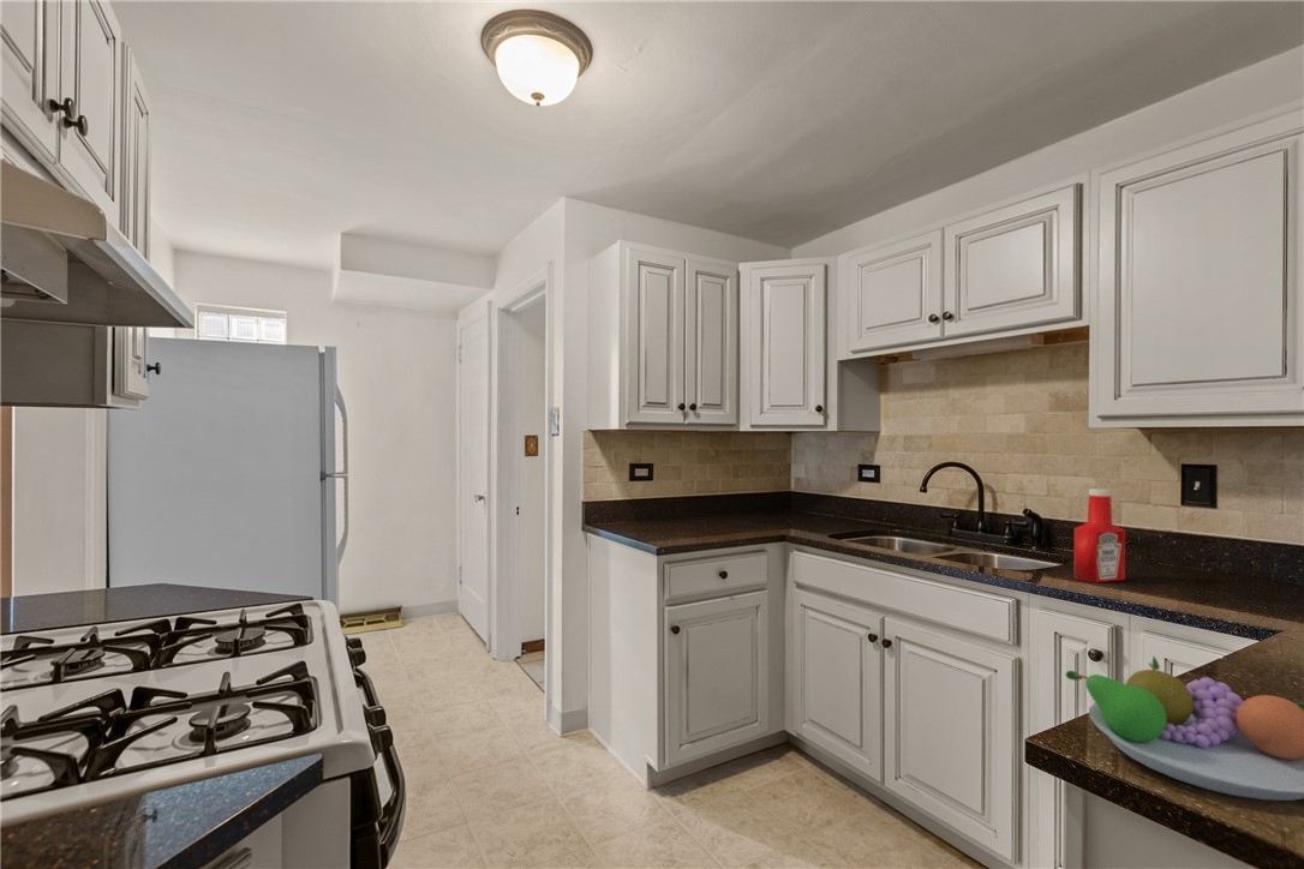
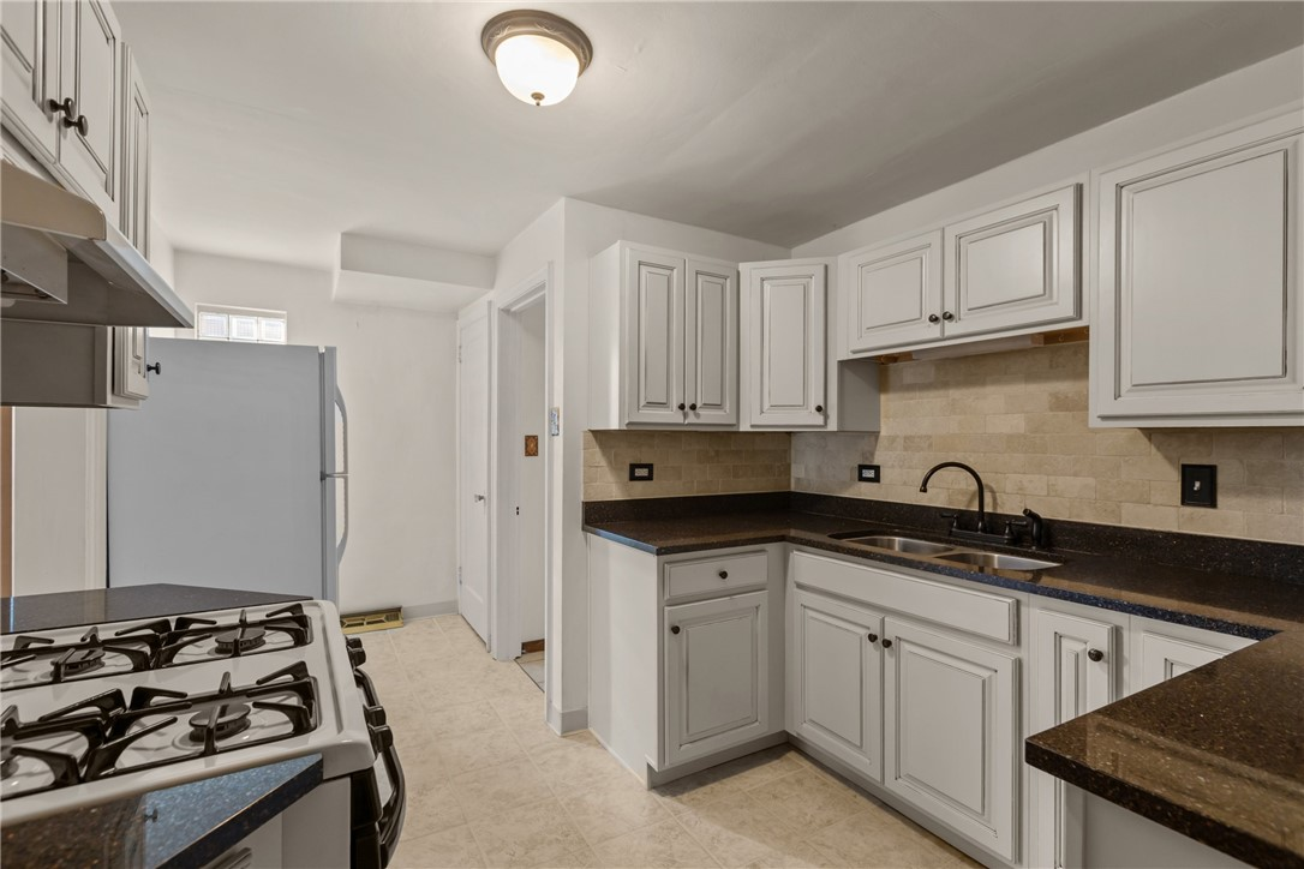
- fruit bowl (1194, 715)
- soap bottle (1099, 534)
